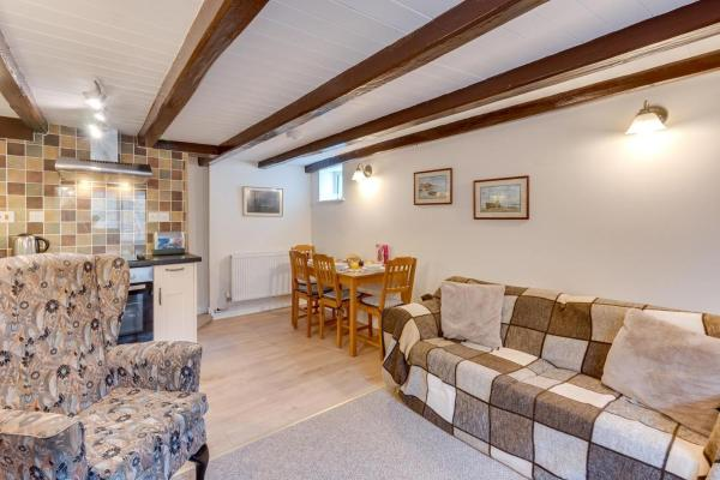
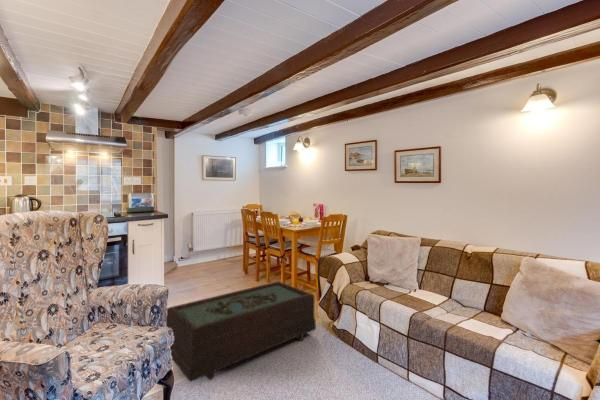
+ coffee table (244, 322)
